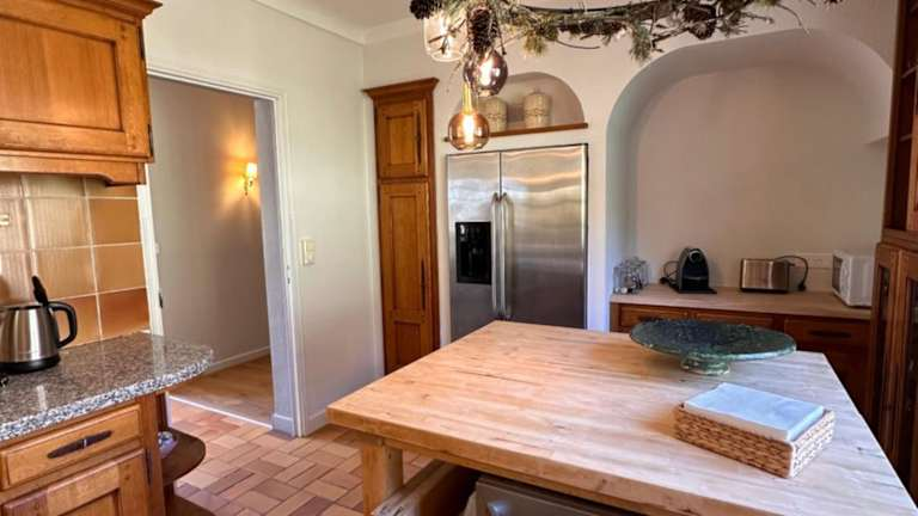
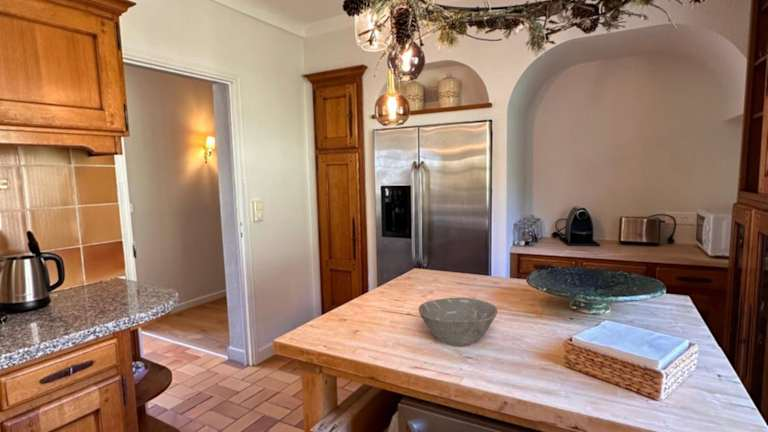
+ bowl (457, 323)
